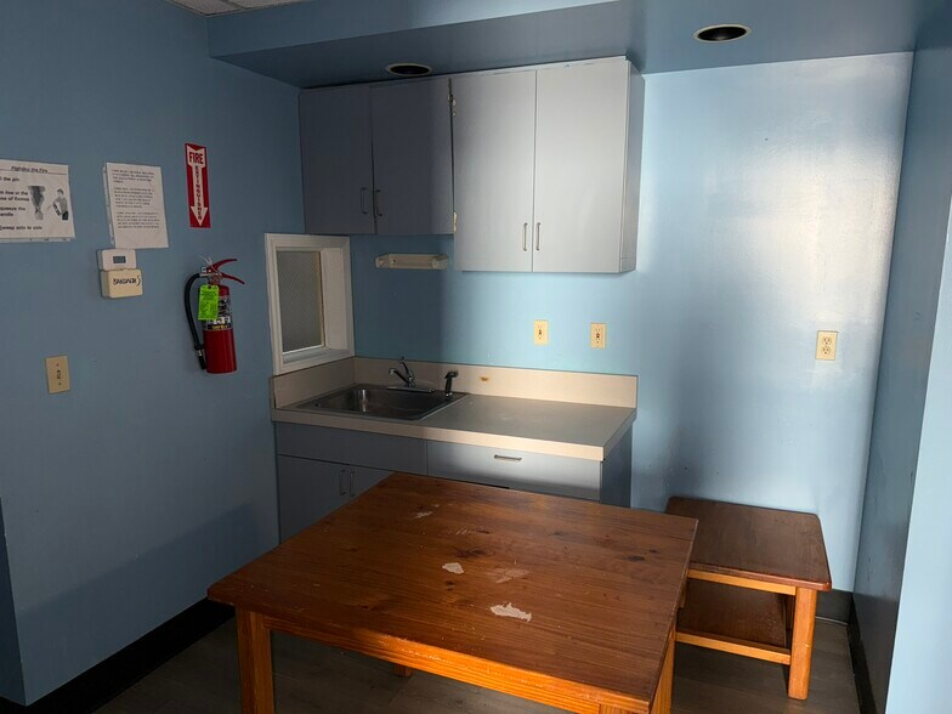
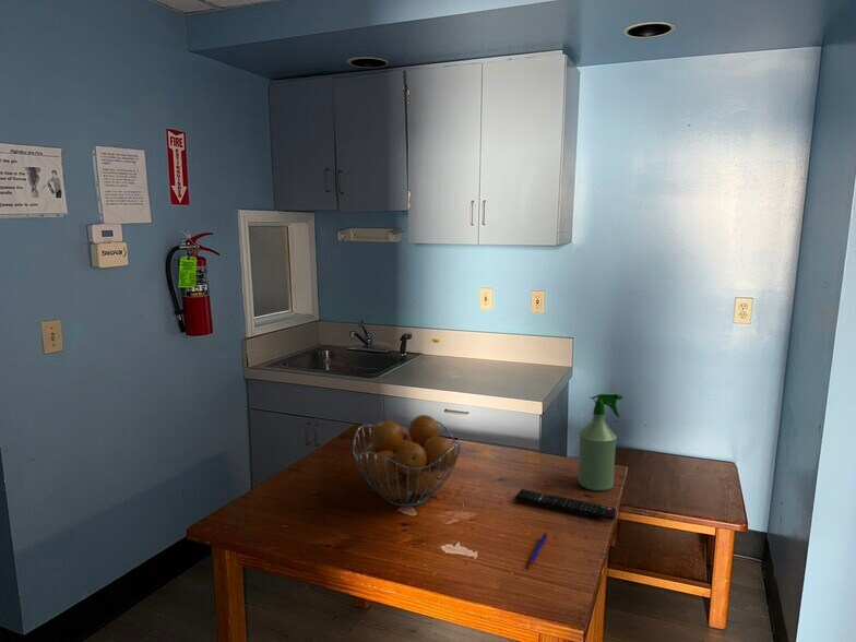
+ fruit basket (406, 459)
+ remote control (564, 504)
+ pen (537, 549)
+ spray bottle (597, 439)
